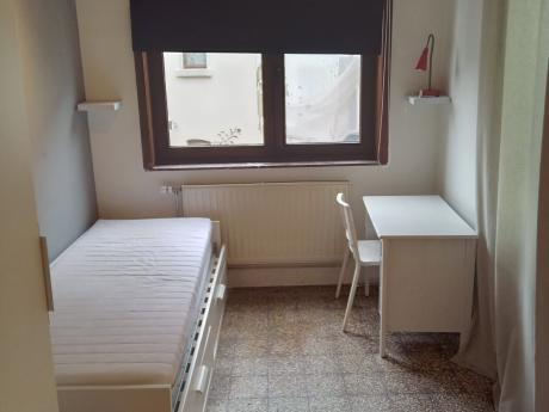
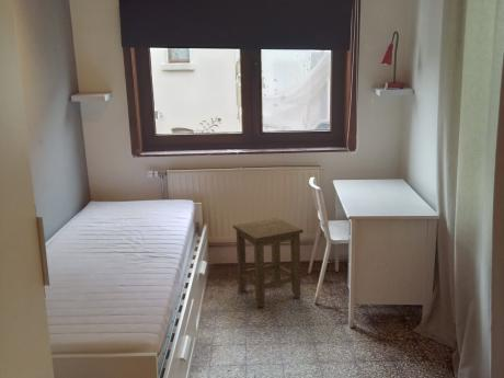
+ stool (270, 264)
